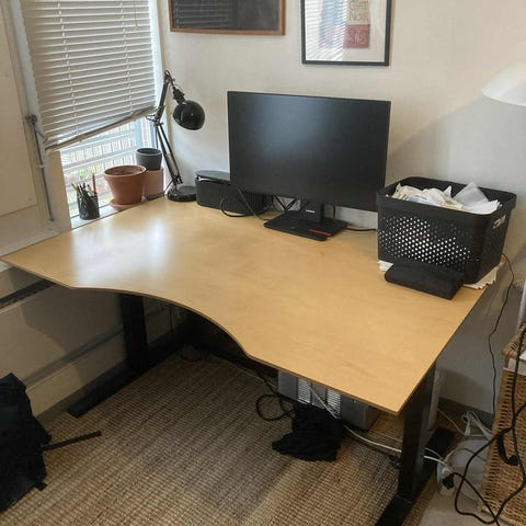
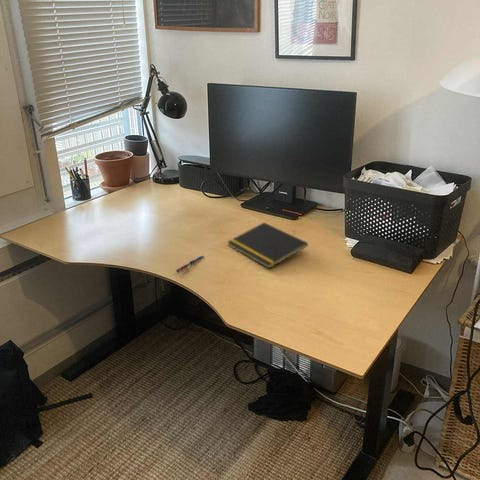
+ notepad (266, 243)
+ pen (190, 262)
